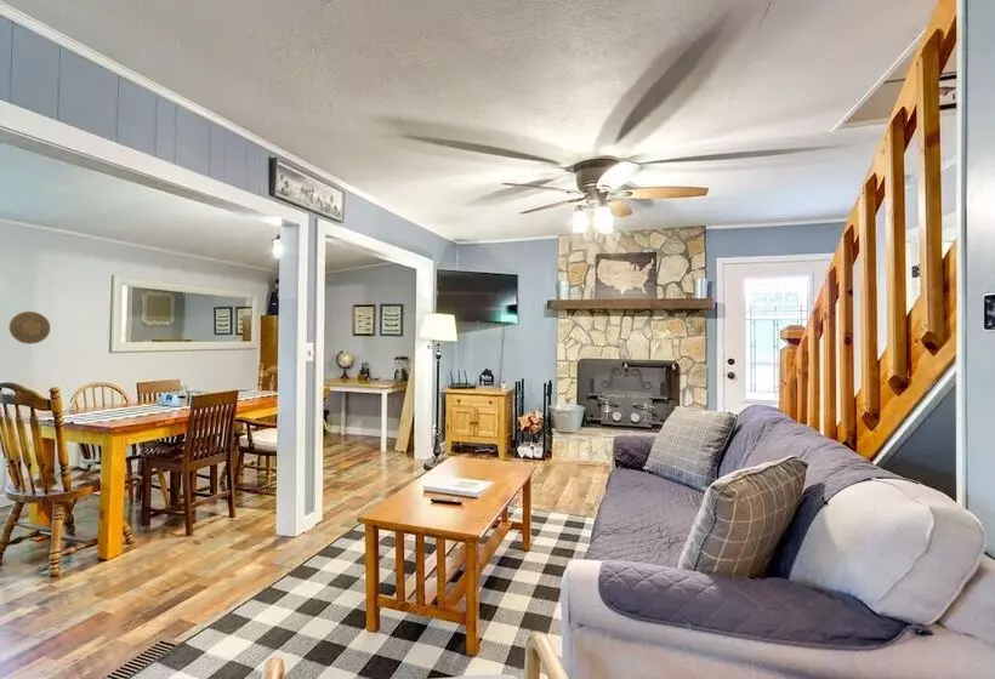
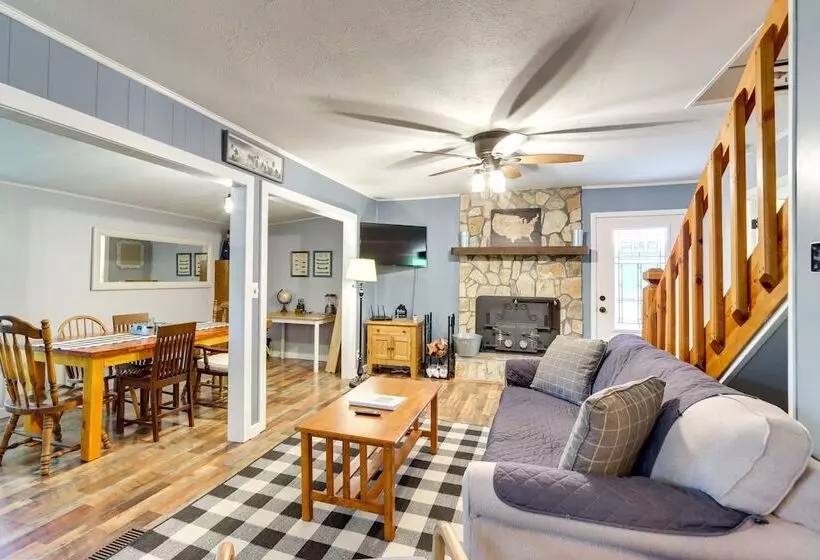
- decorative plate (30, 327)
